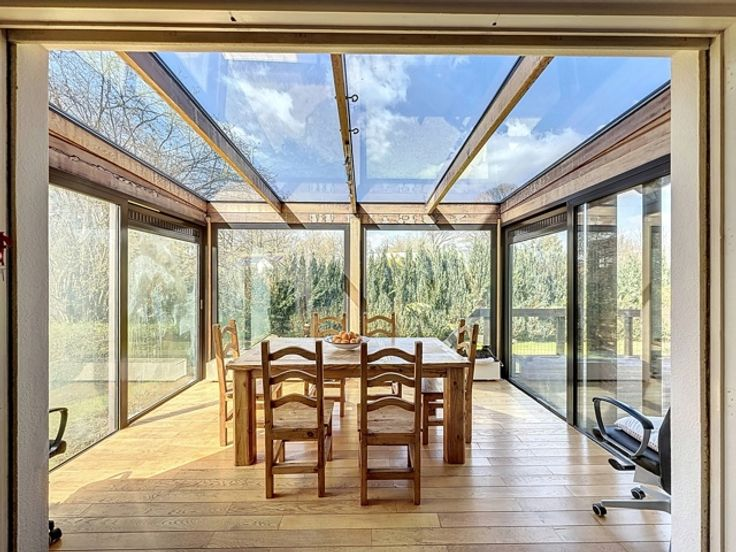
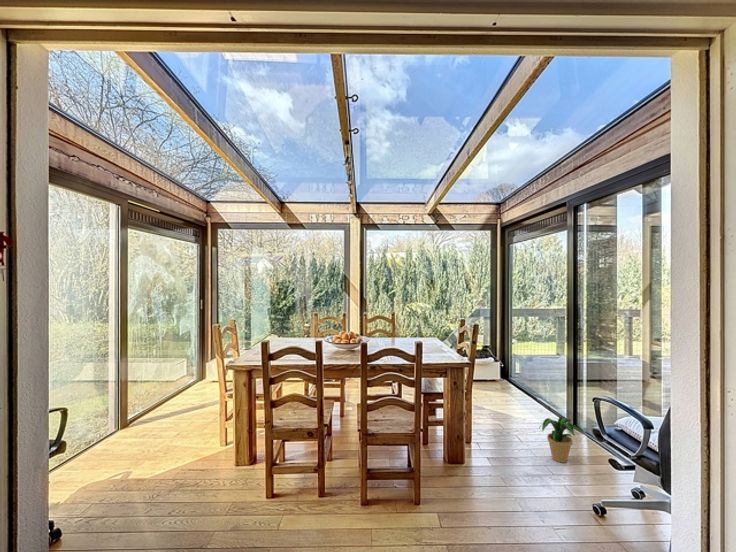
+ potted plant (559, 438)
